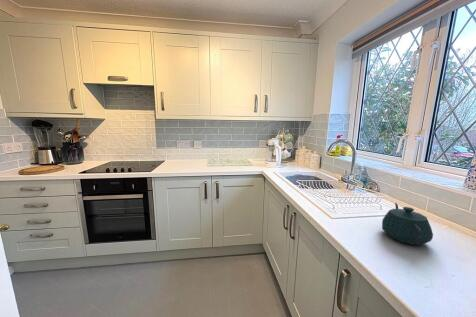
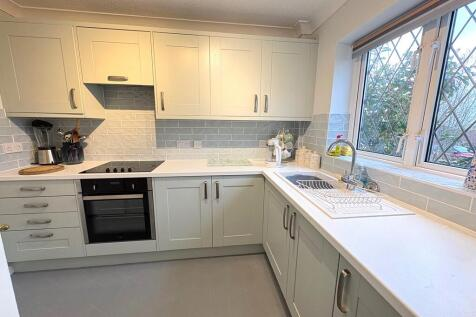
- teapot (405, 222)
